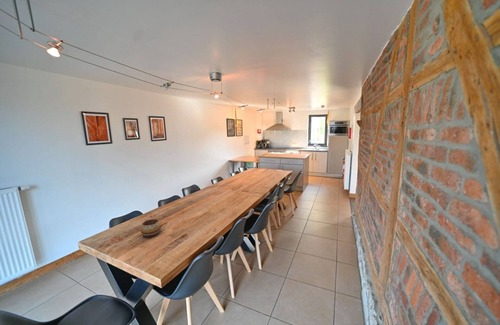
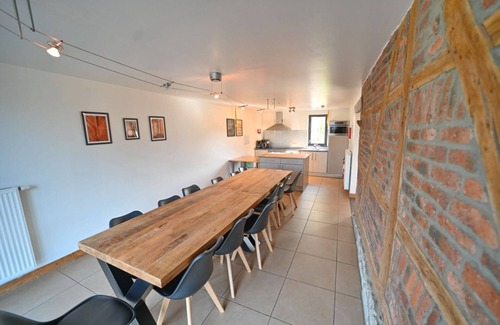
- decorative bowl (150, 227)
